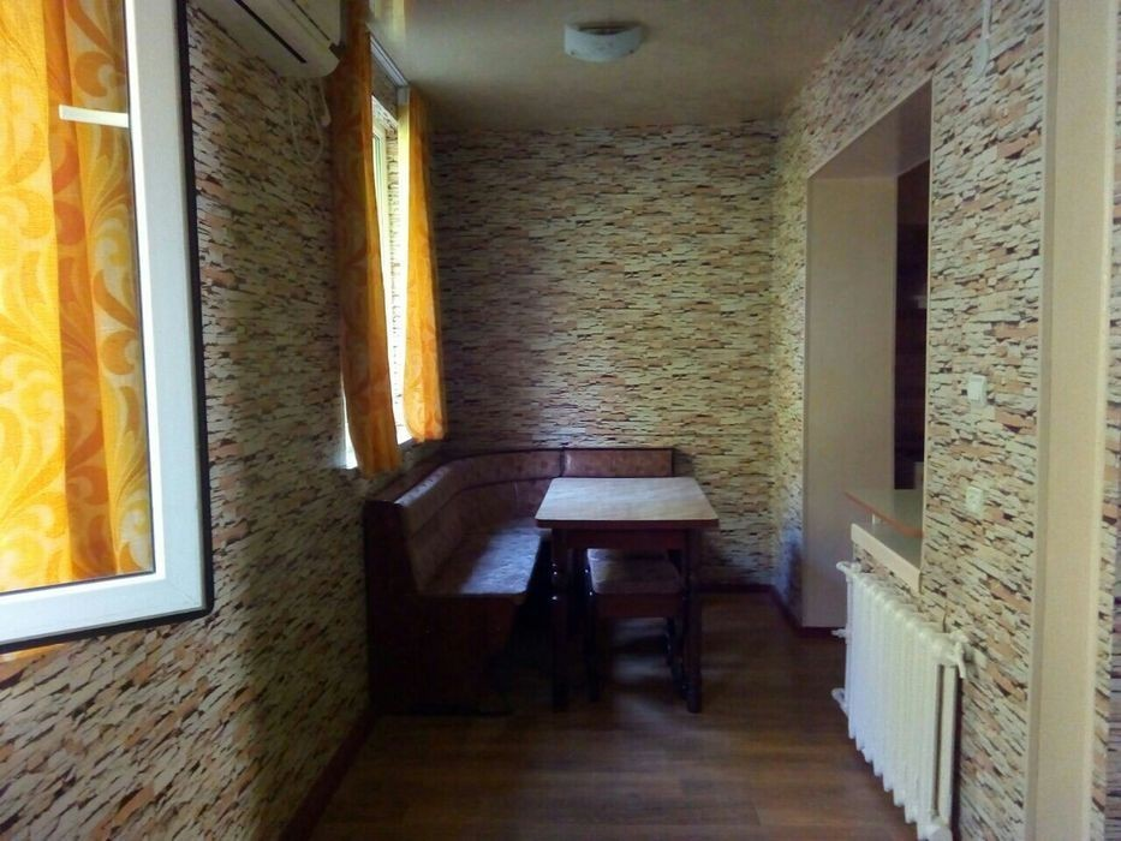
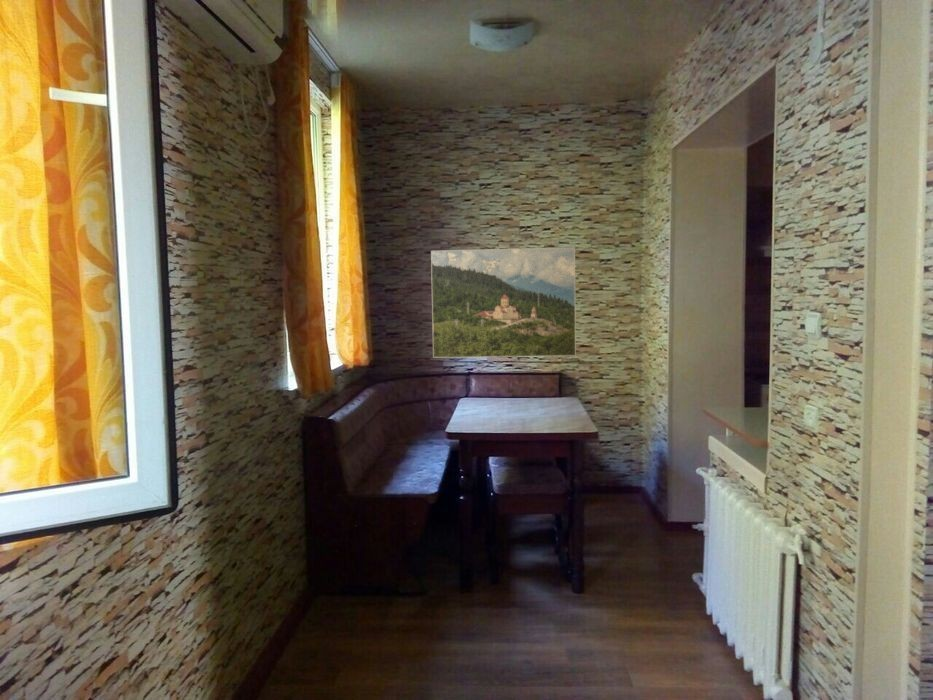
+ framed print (503, 303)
